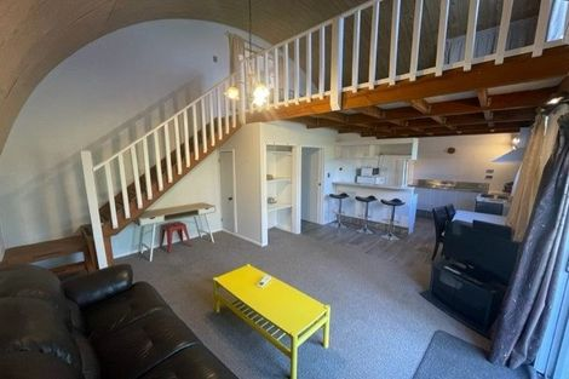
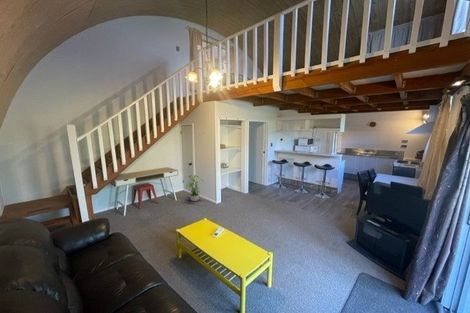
+ potted plant (192, 187)
